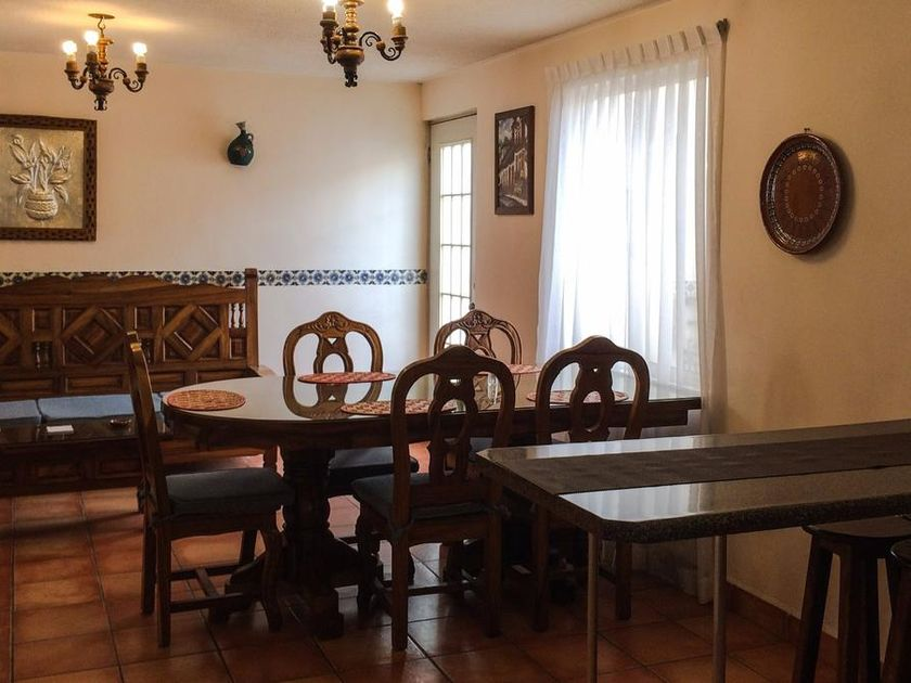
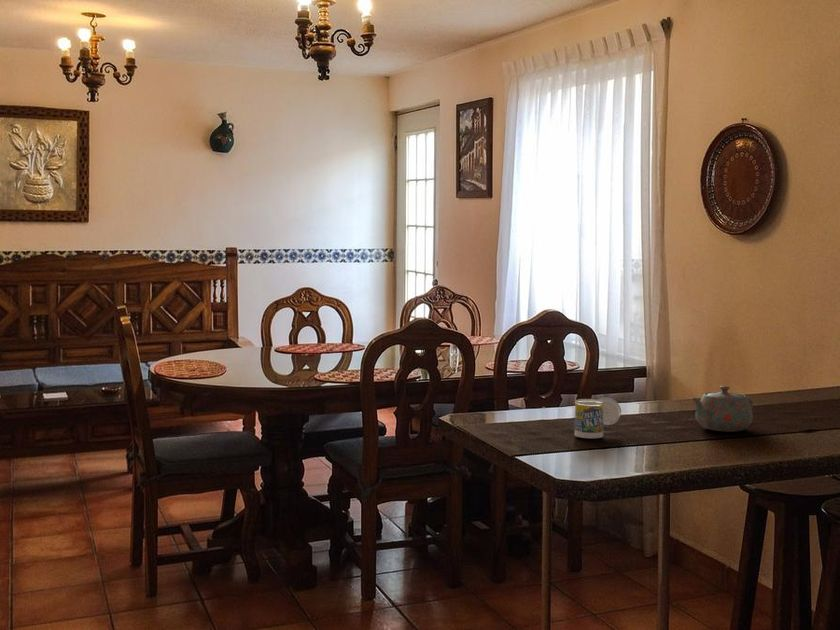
+ teapot (722, 407)
+ cup (597, 416)
